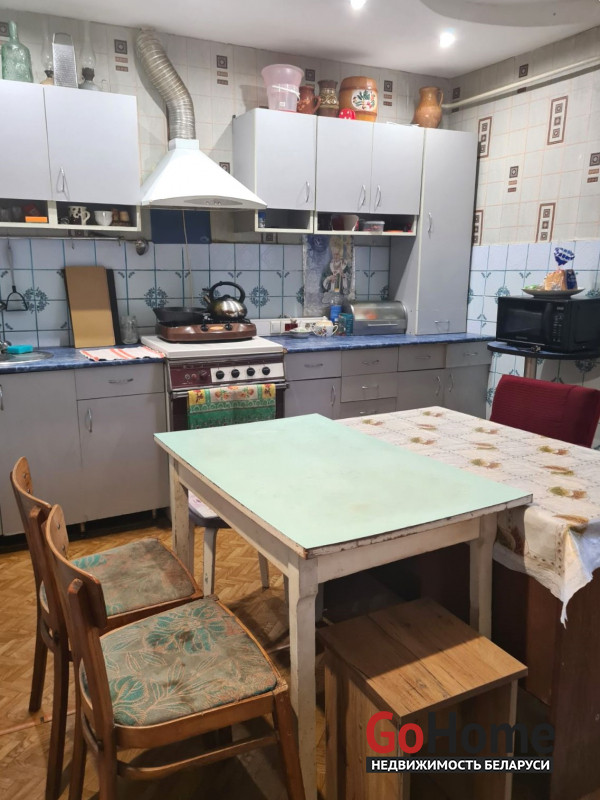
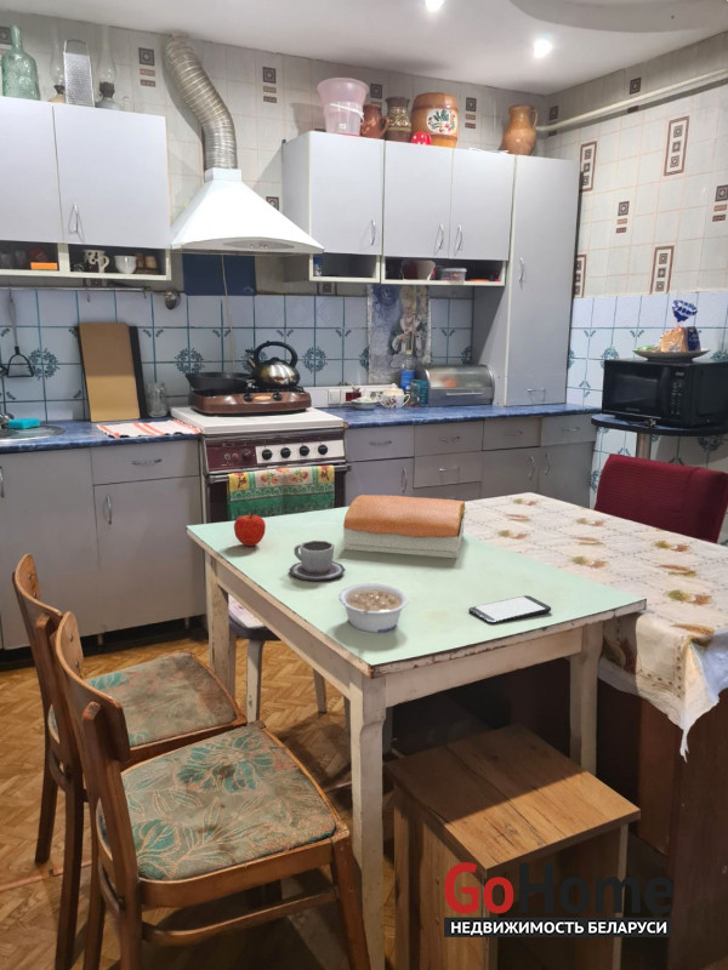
+ legume (374, 607)
+ smartphone (510, 609)
+ cup (317, 559)
+ fruit (250, 529)
+ bread loaf (405, 521)
